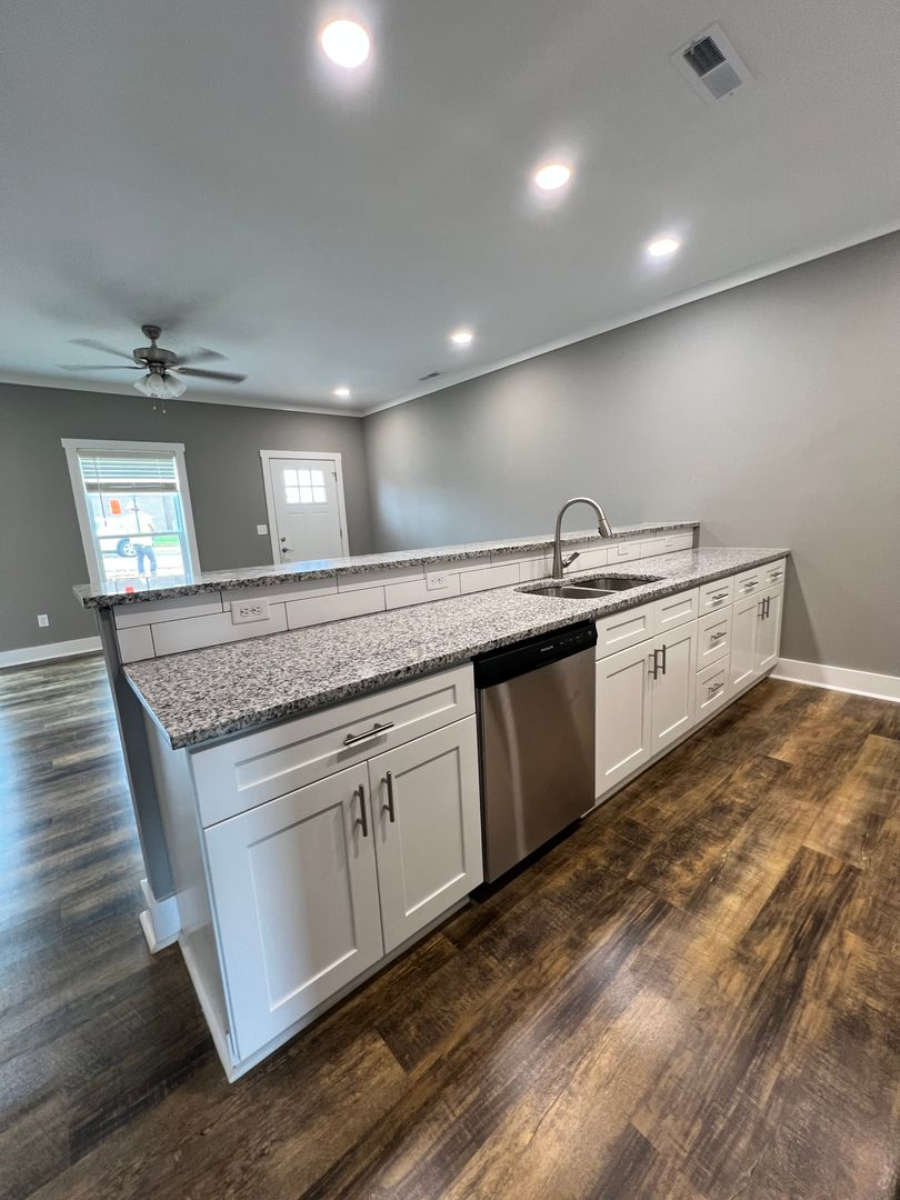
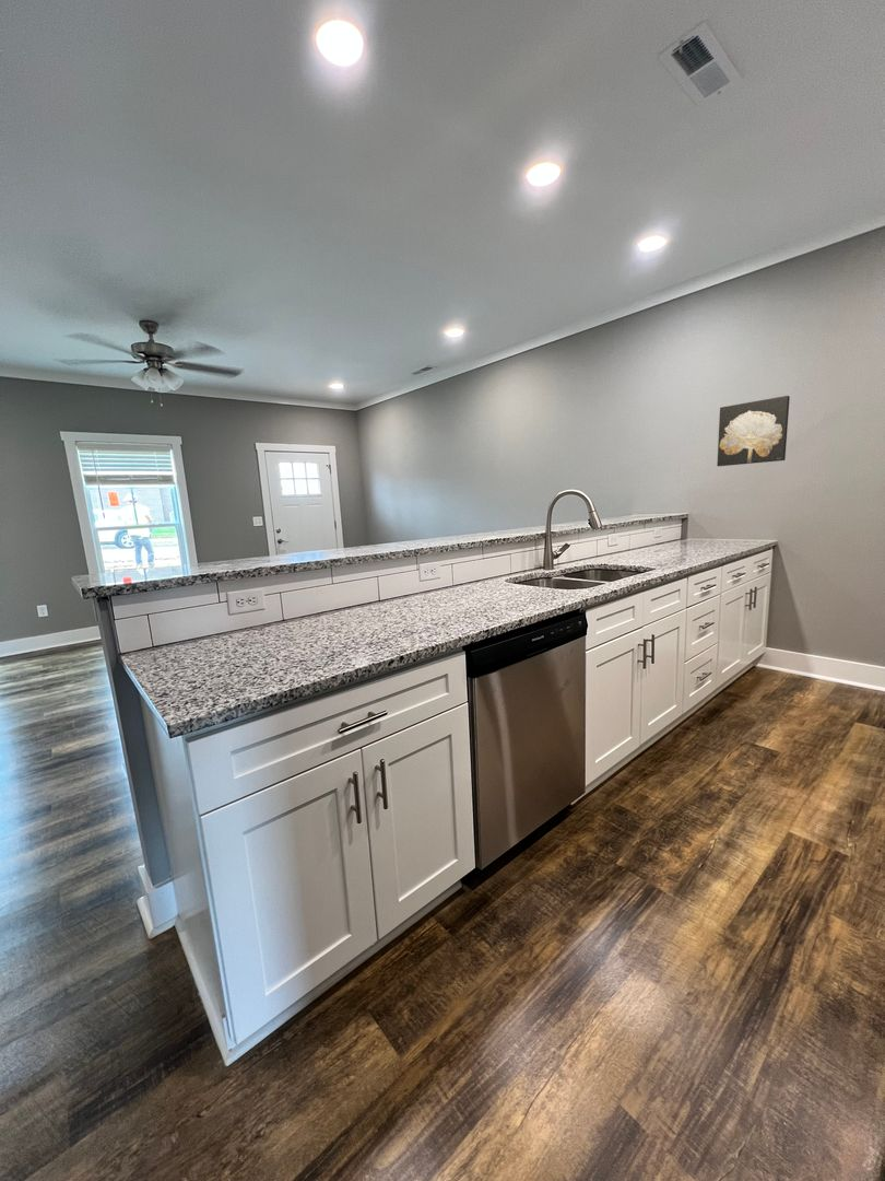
+ wall art (751, 433)
